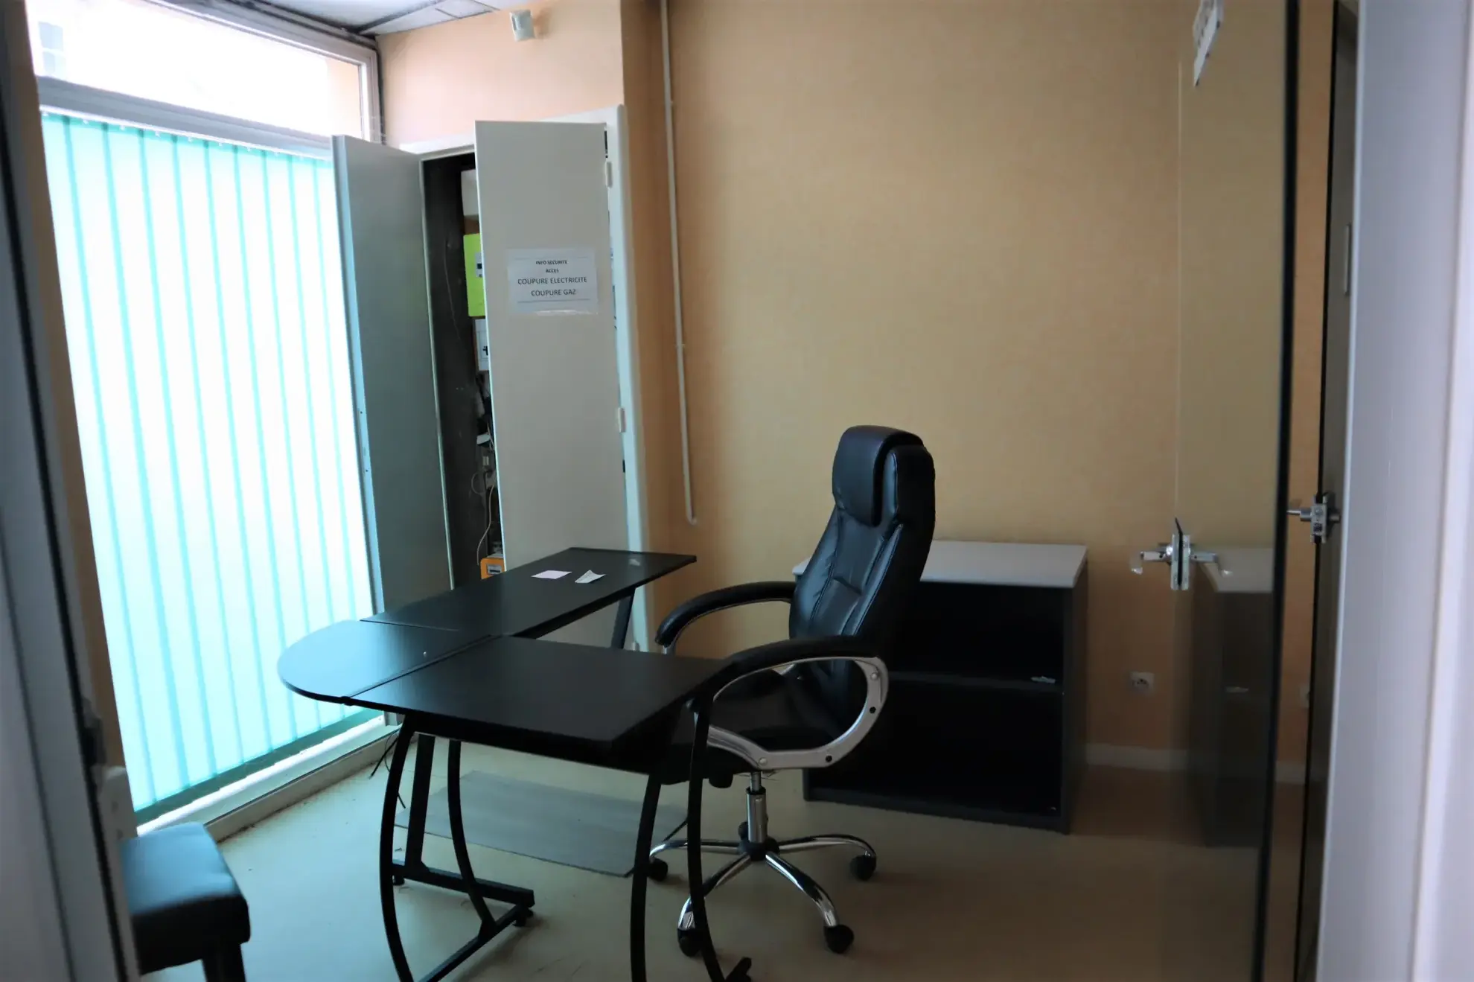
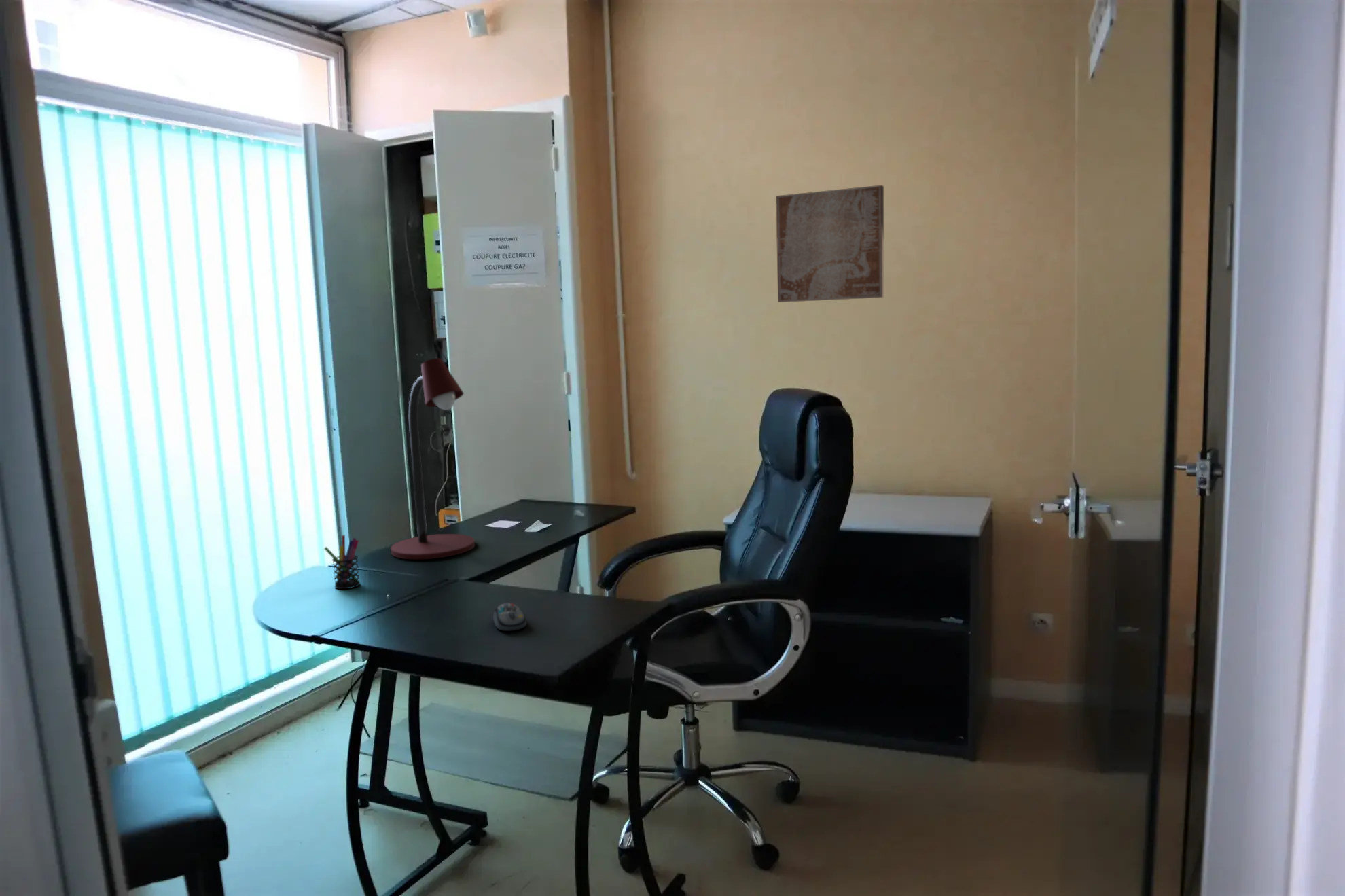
+ computer mouse (509, 615)
+ wall art (829, 246)
+ pen holder (342, 561)
+ desk lamp (420, 454)
